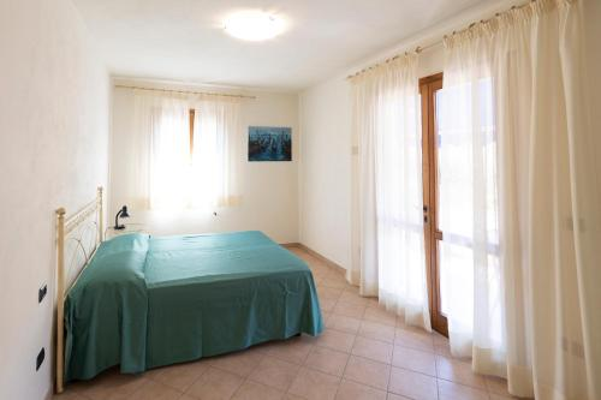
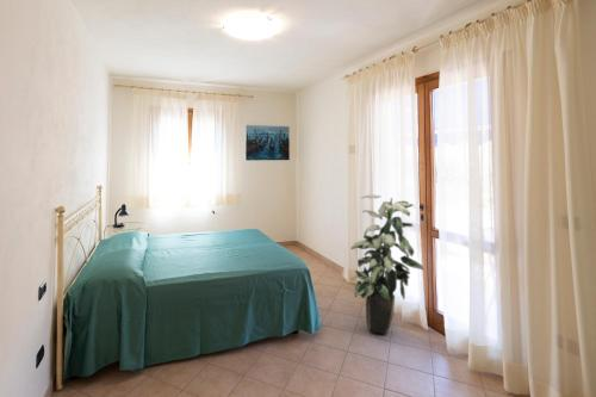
+ indoor plant (380, 261)
